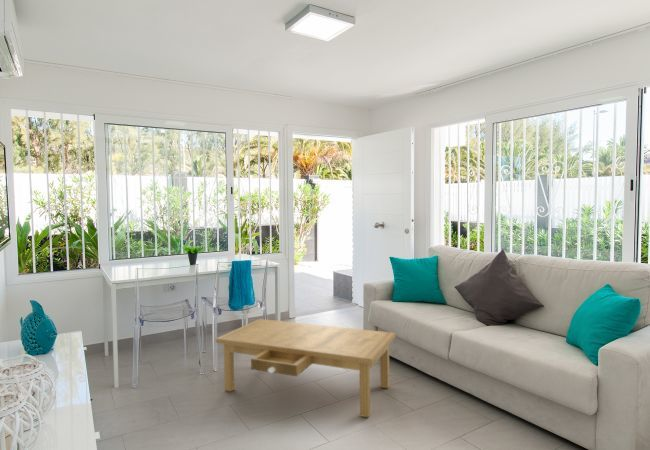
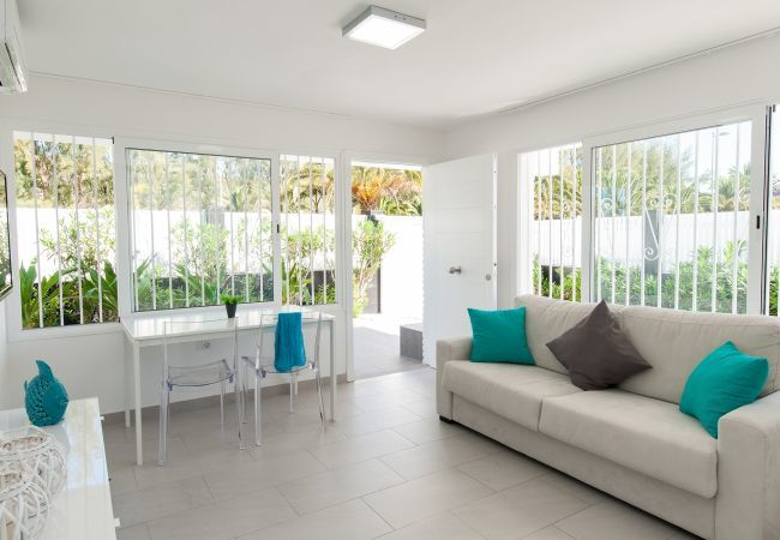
- coffee table (307, 362)
